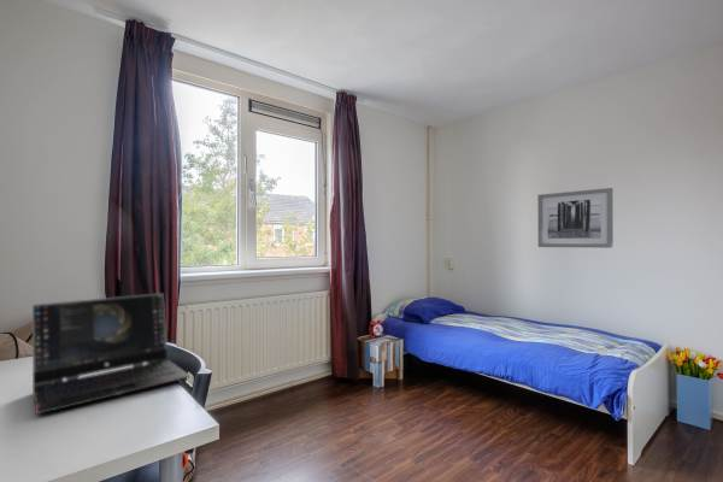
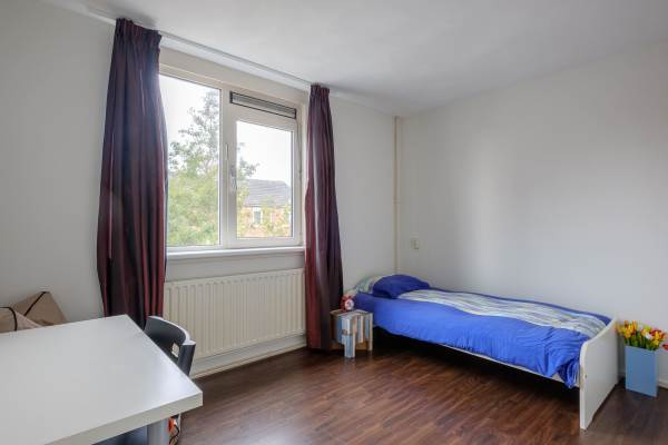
- wall art (572, 219)
- laptop computer (112, 343)
